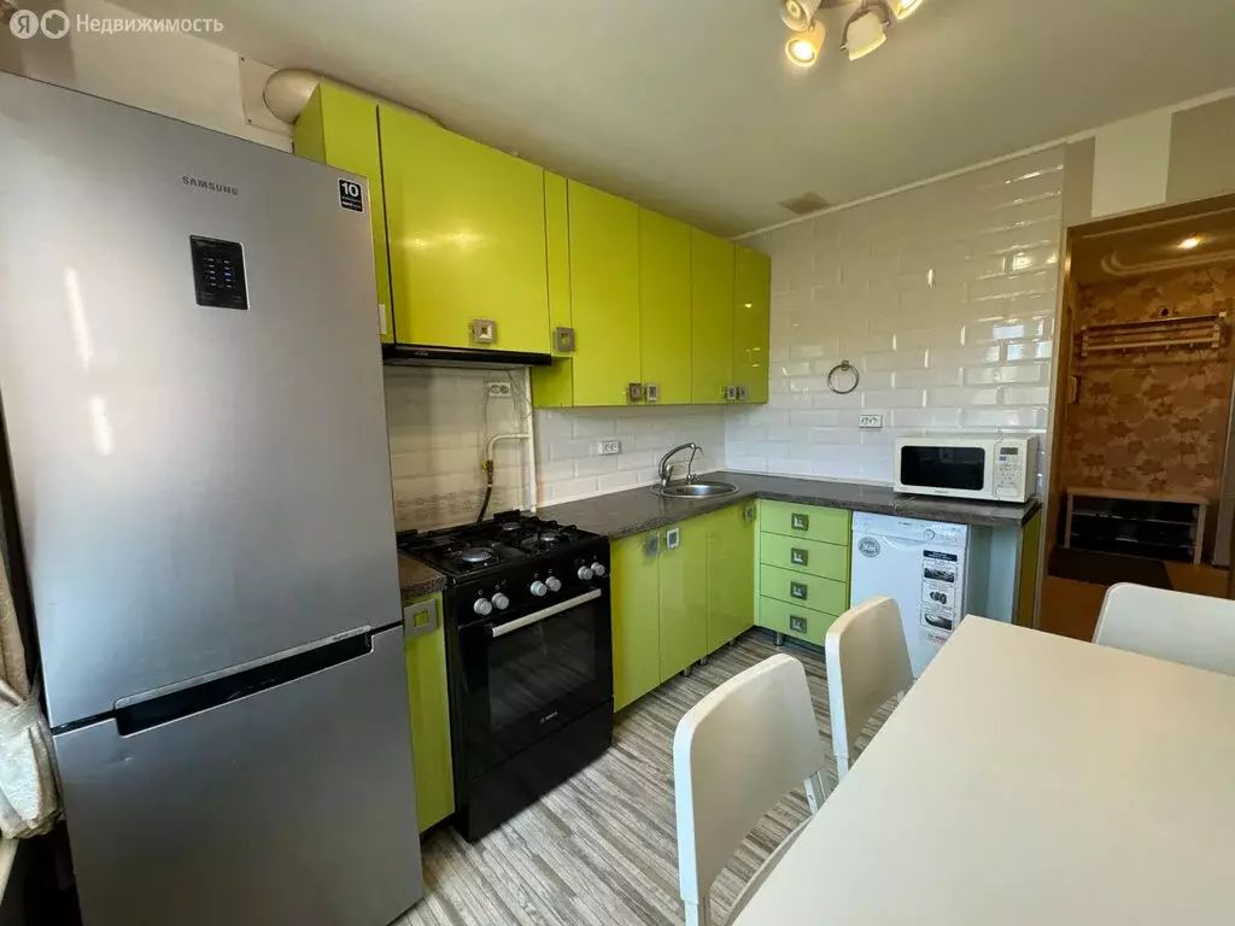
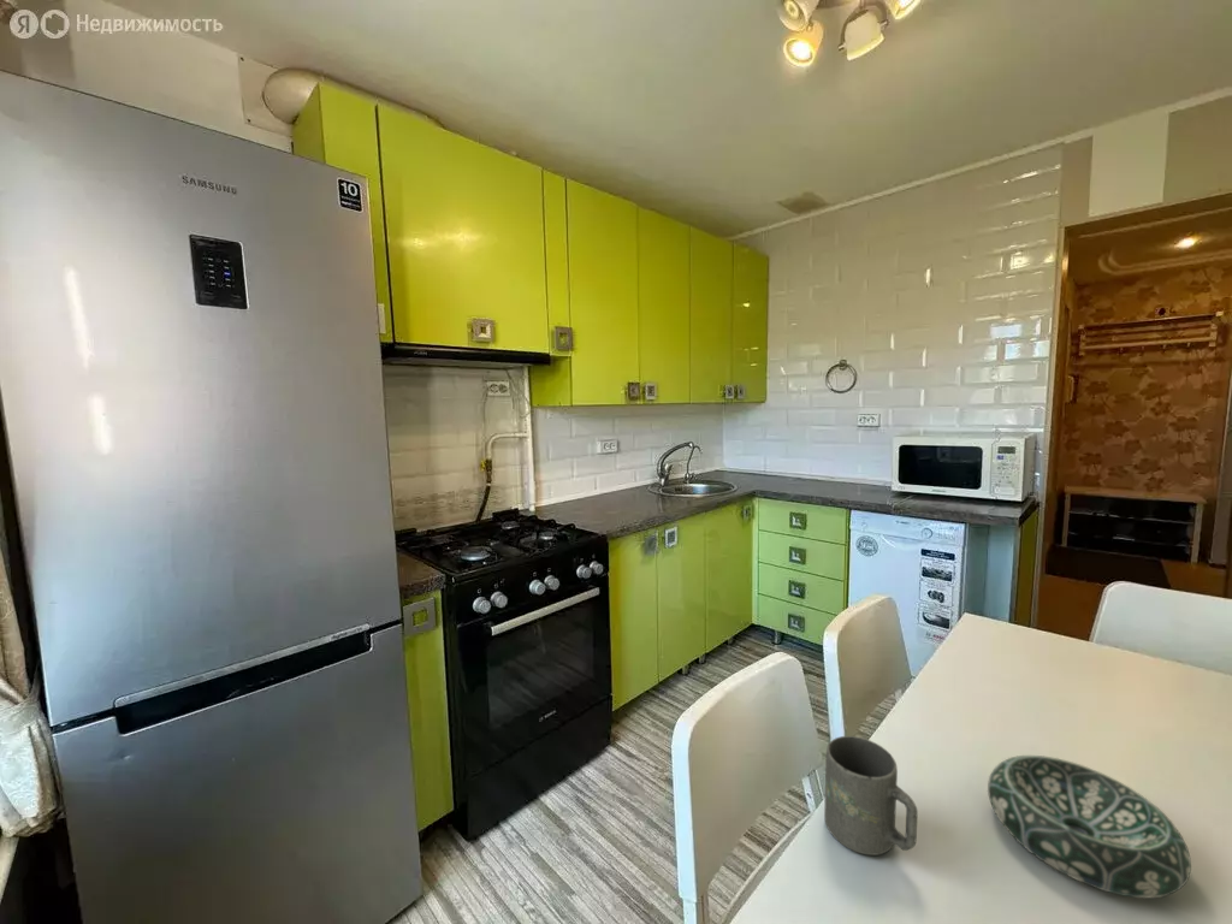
+ decorative bowl (1079, 818)
+ mug (870, 800)
